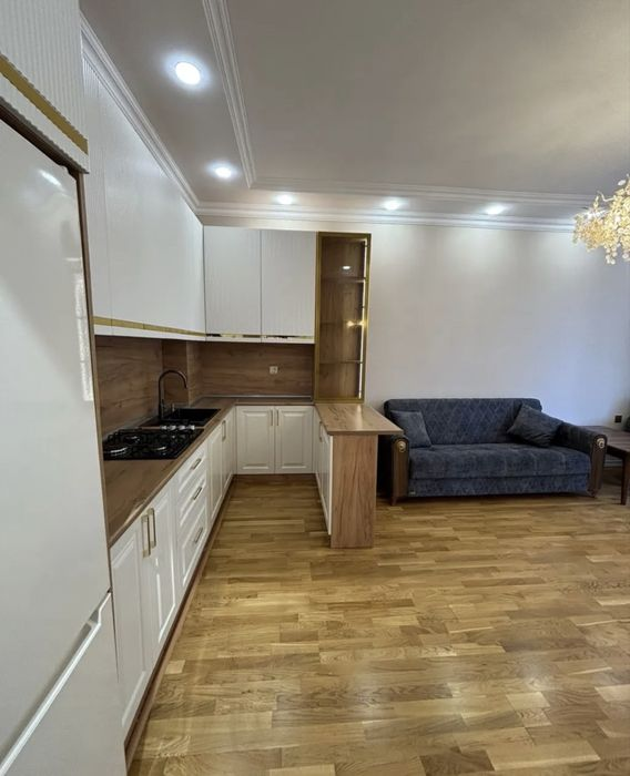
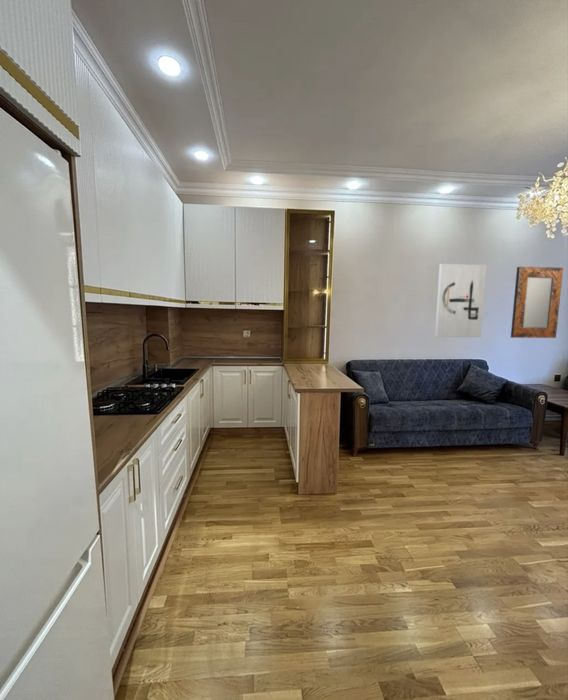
+ home mirror (536, 303)
+ wall art (460, 301)
